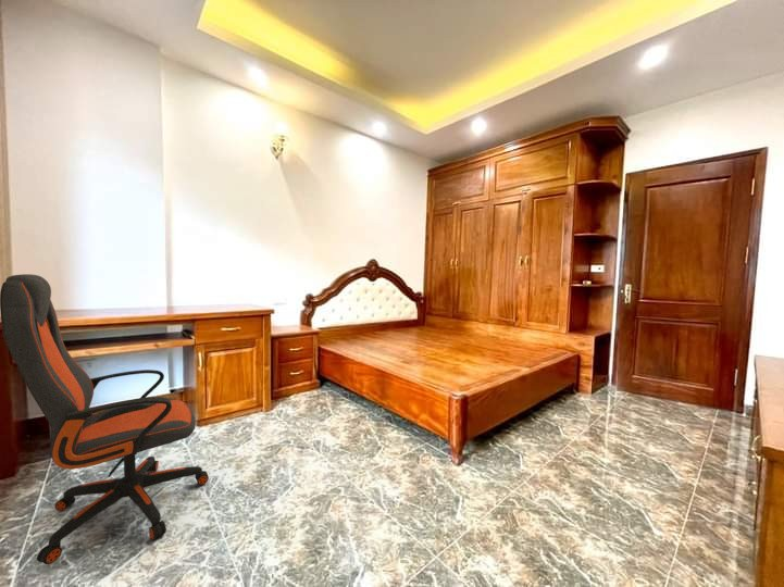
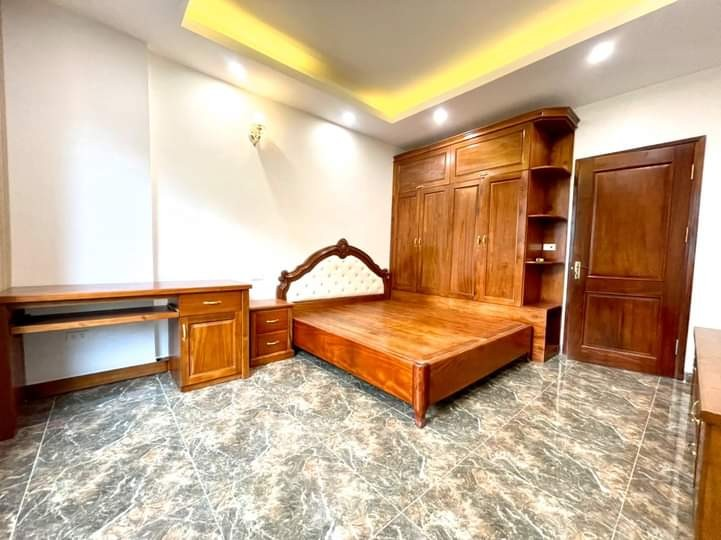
- office chair (125, 400)
